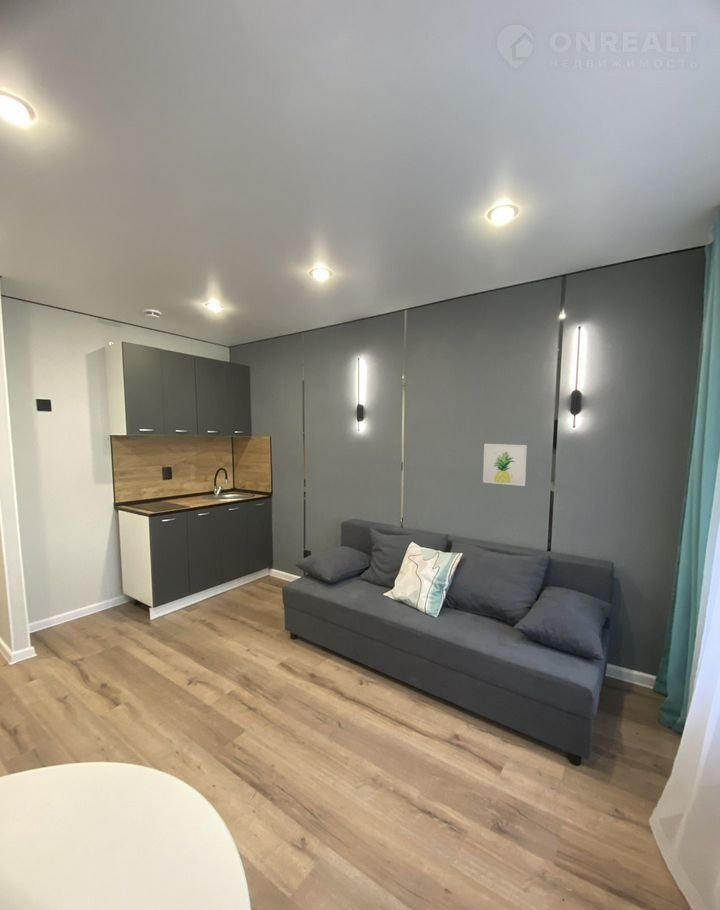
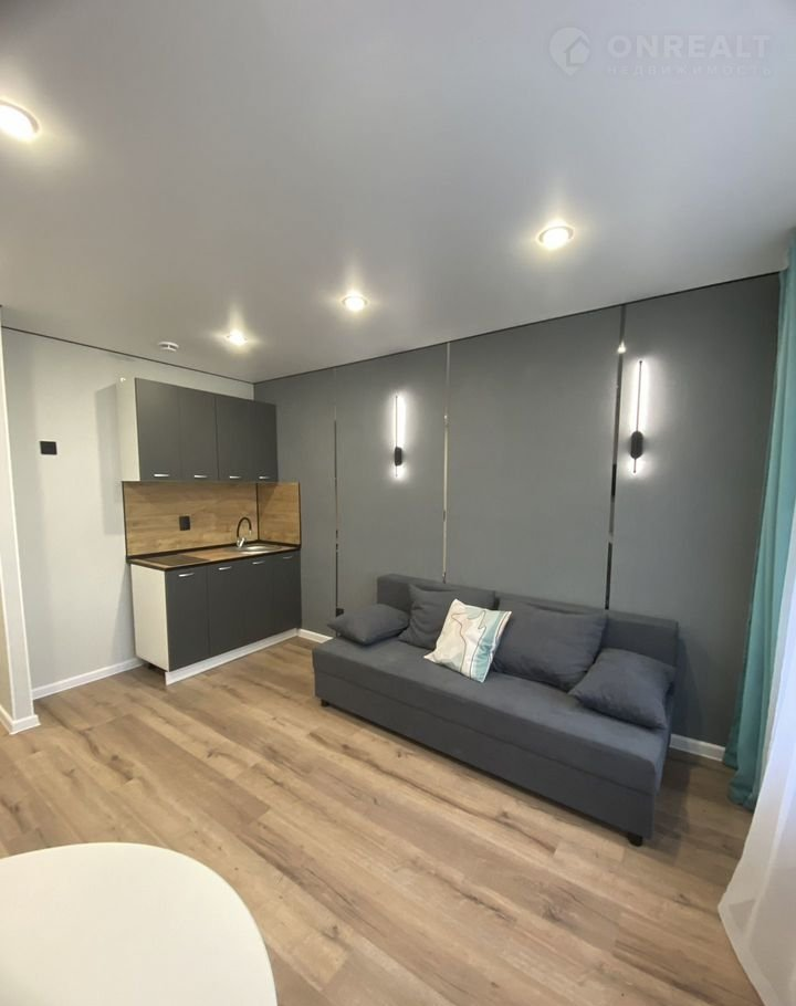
- wall art (504, 464)
